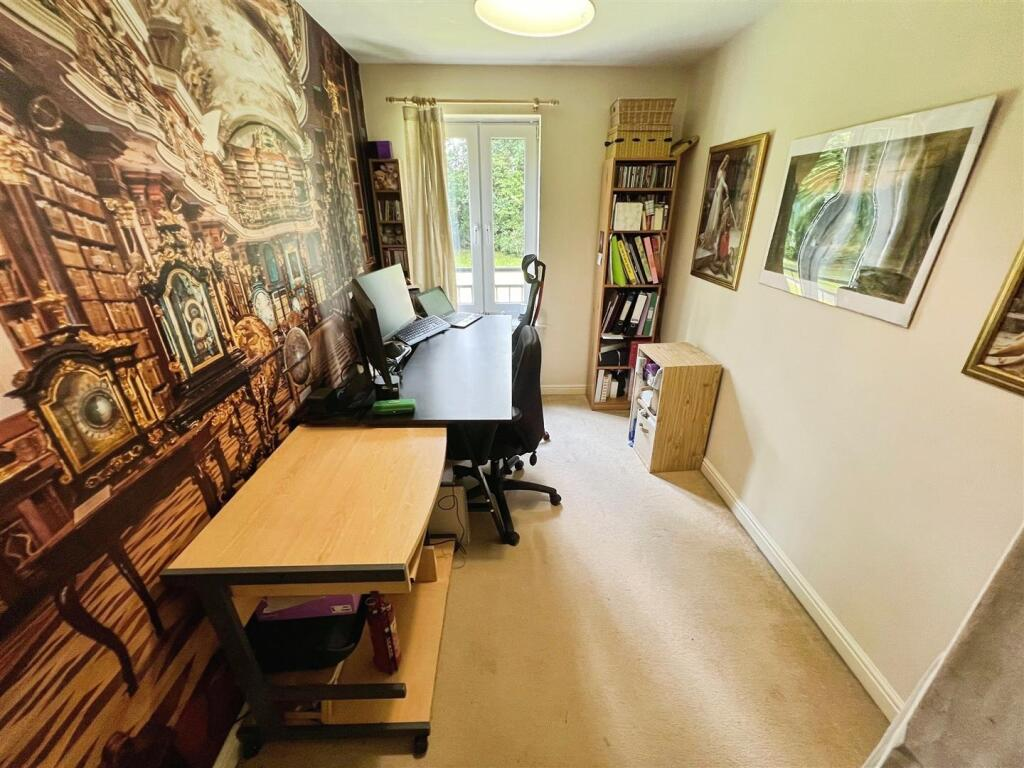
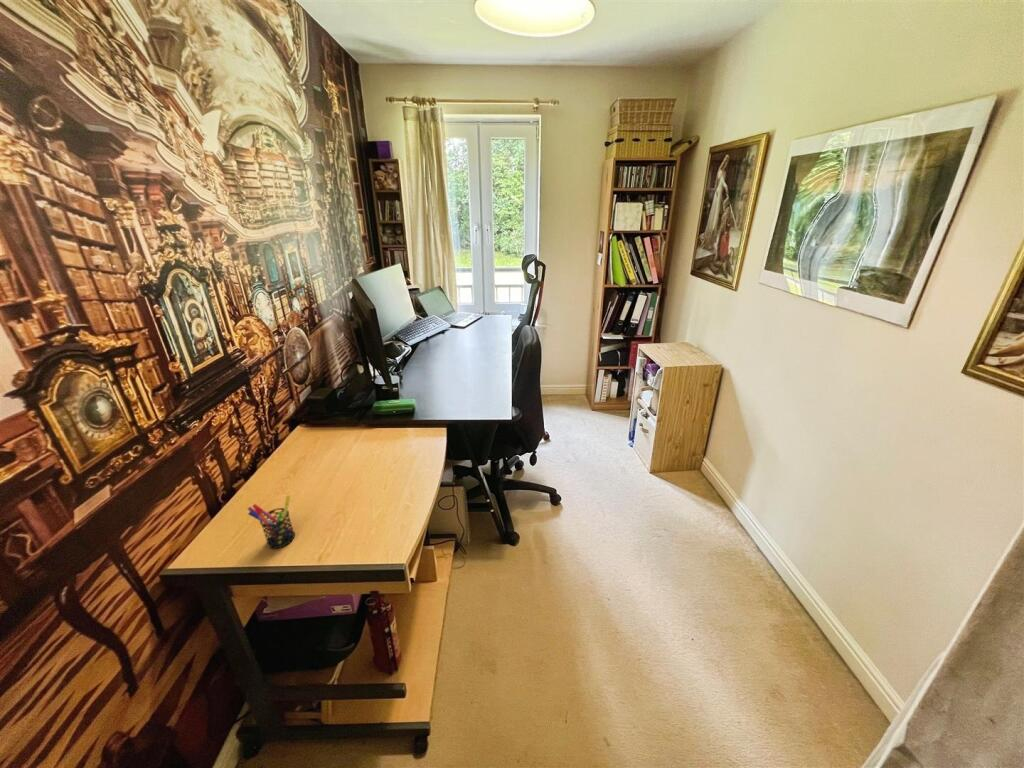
+ pen holder (275, 521)
